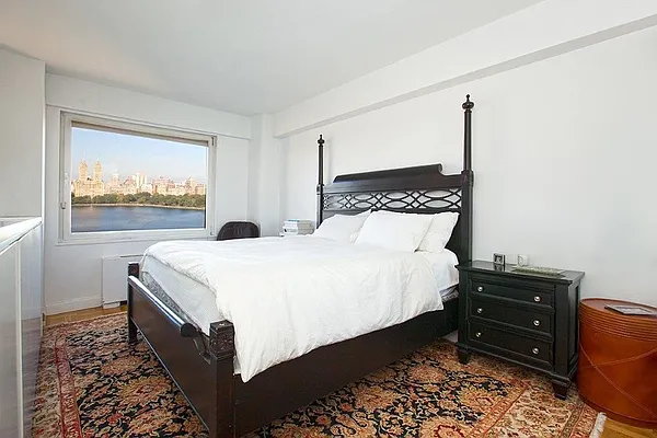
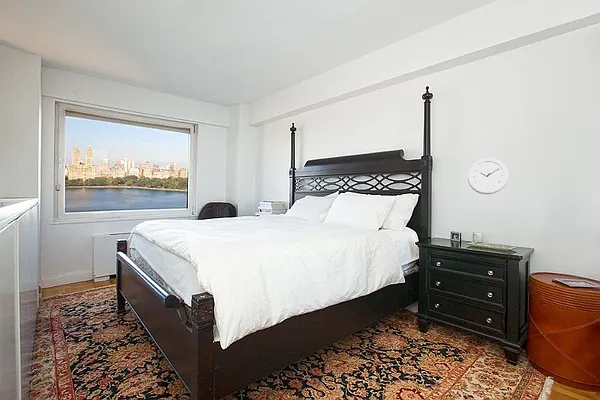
+ wall clock (487, 176)
